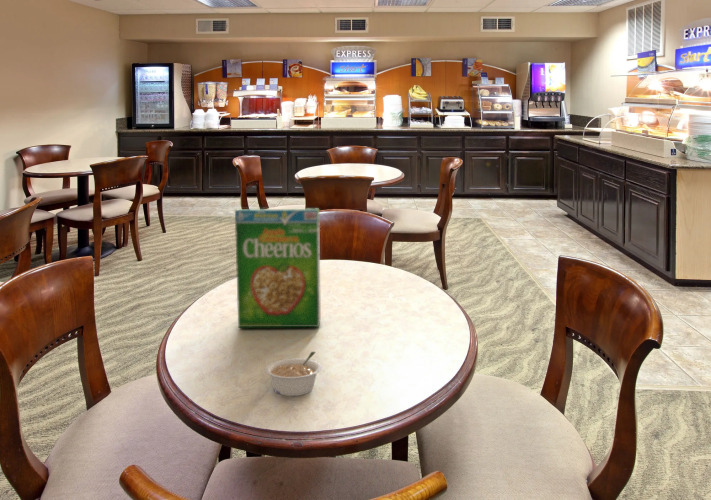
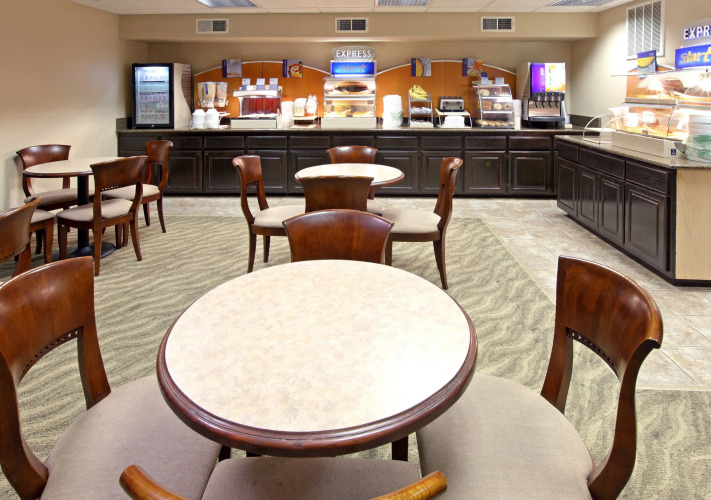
- legume (293, 375)
- cereal box (279, 267)
